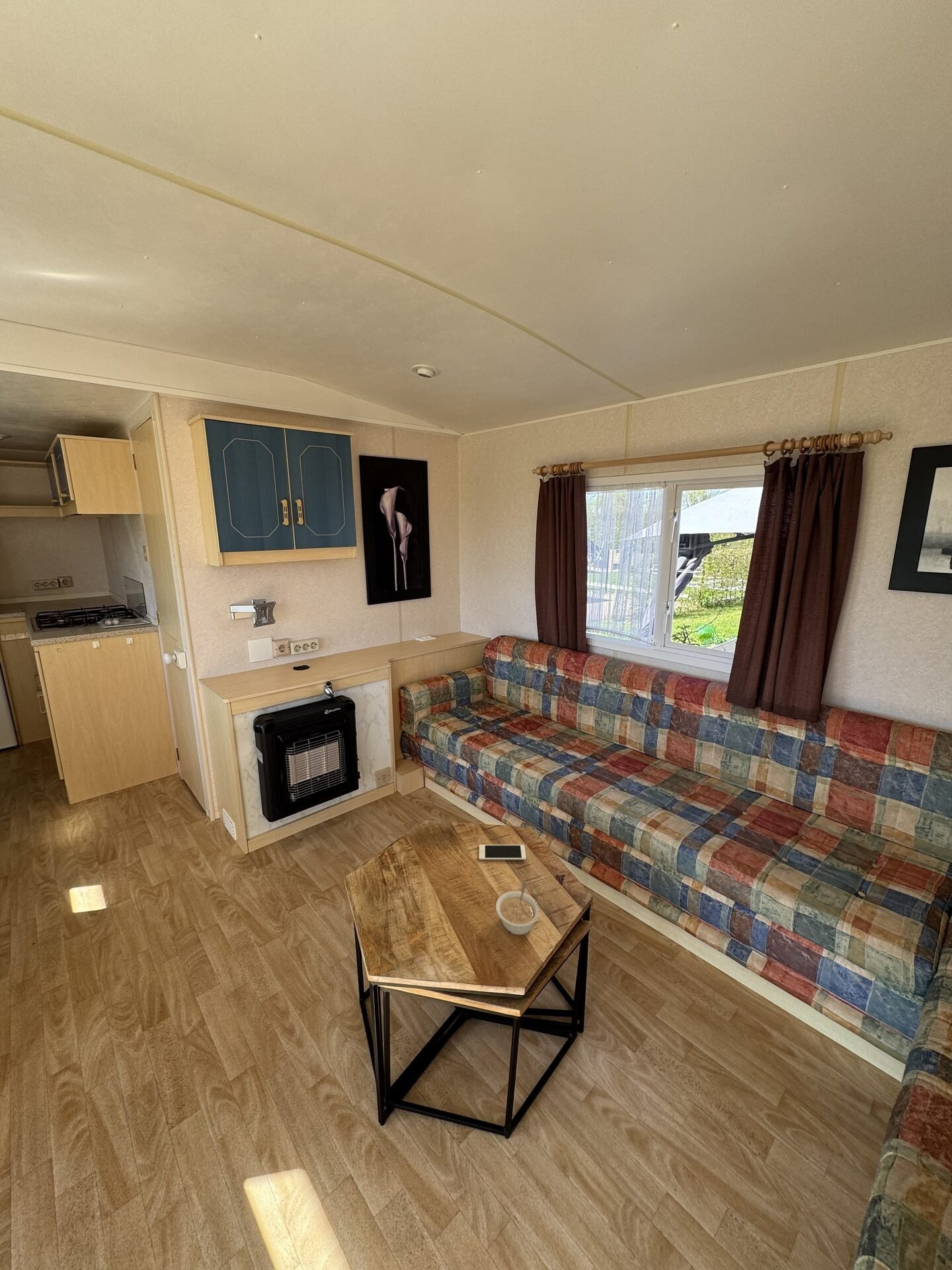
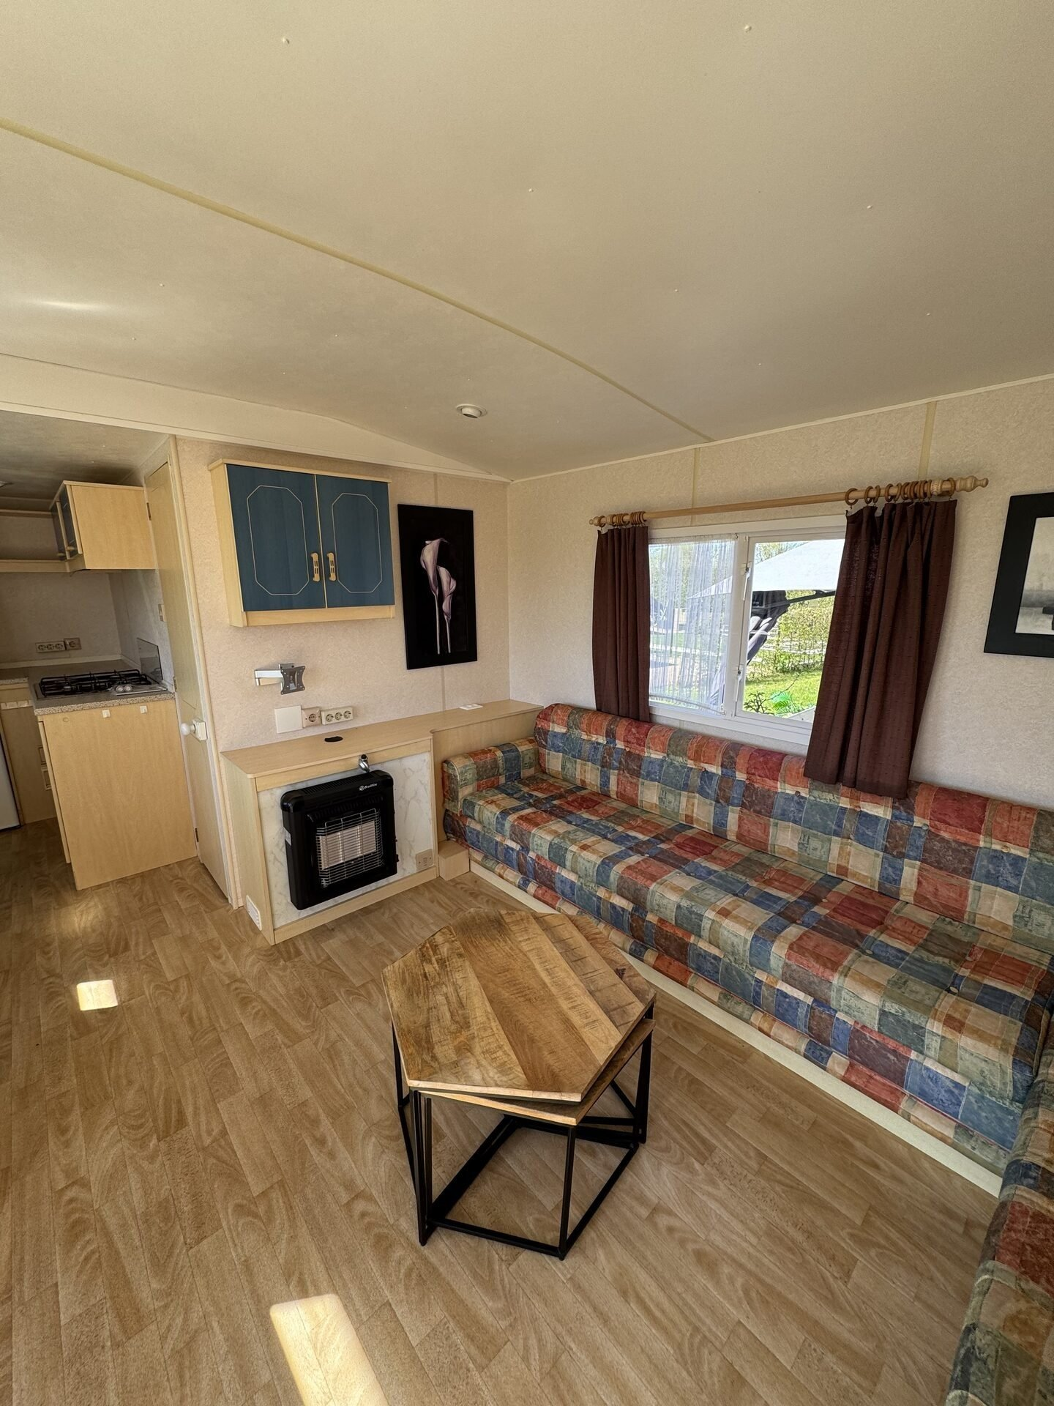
- legume (516, 912)
- cell phone (502, 852)
